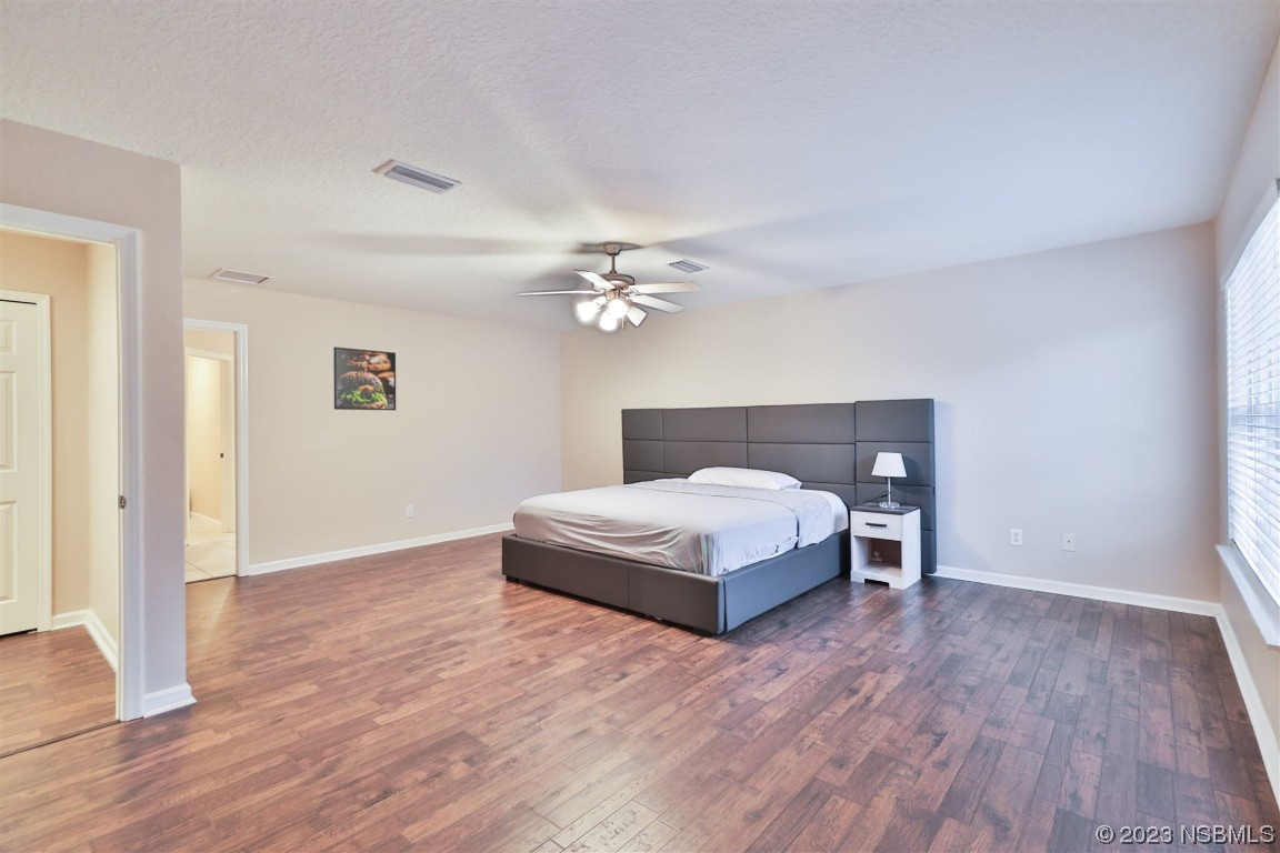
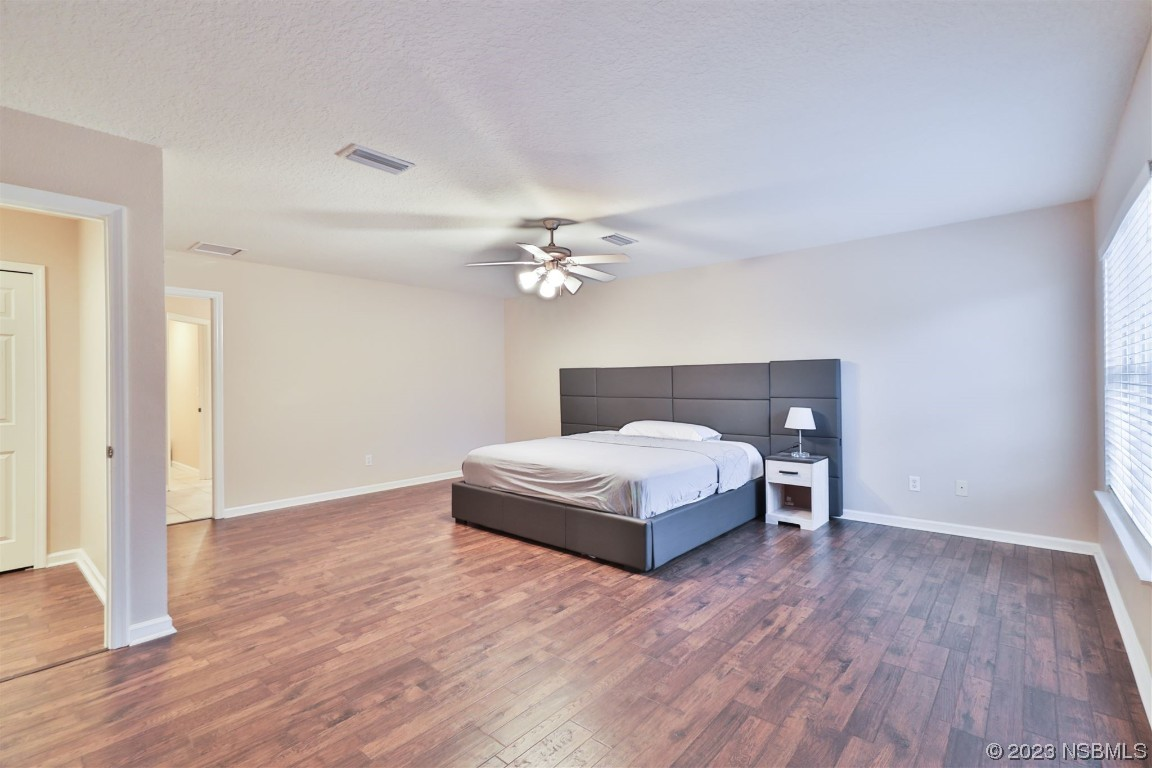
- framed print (366, 380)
